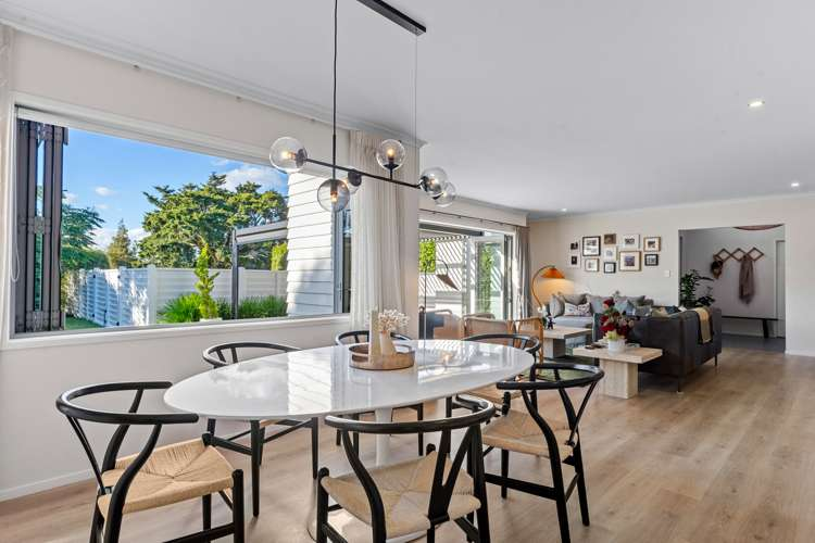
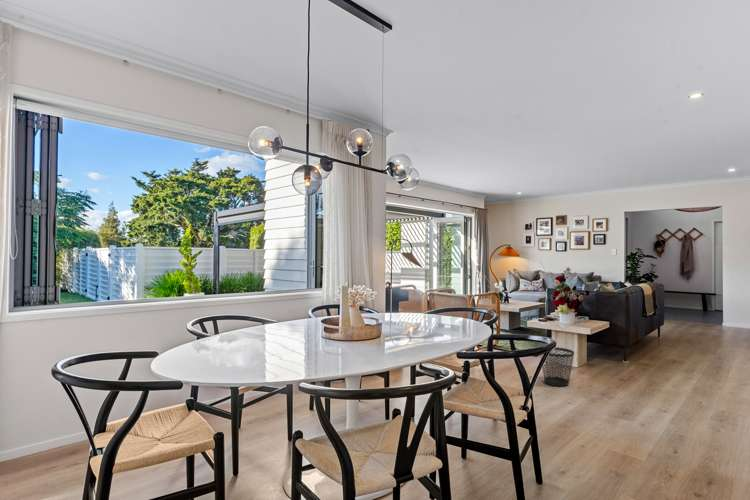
+ wastebasket (556, 366)
